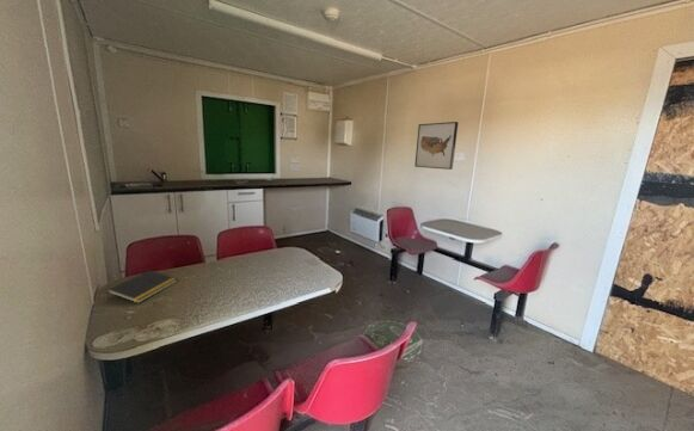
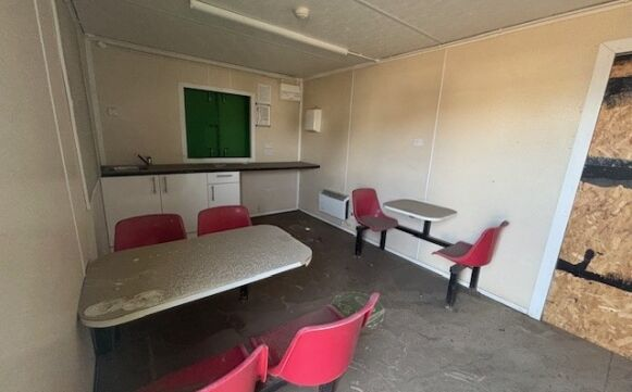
- notepad (145, 284)
- wall art (435, 146)
